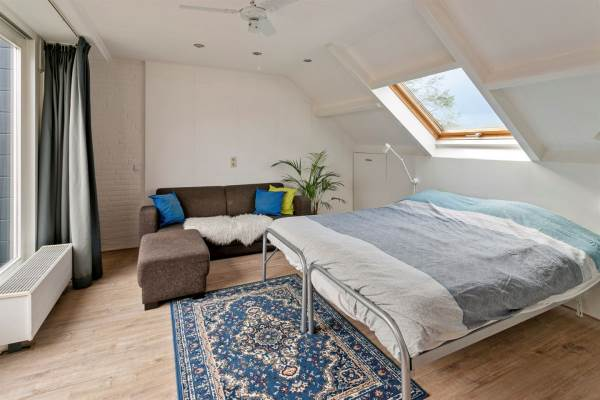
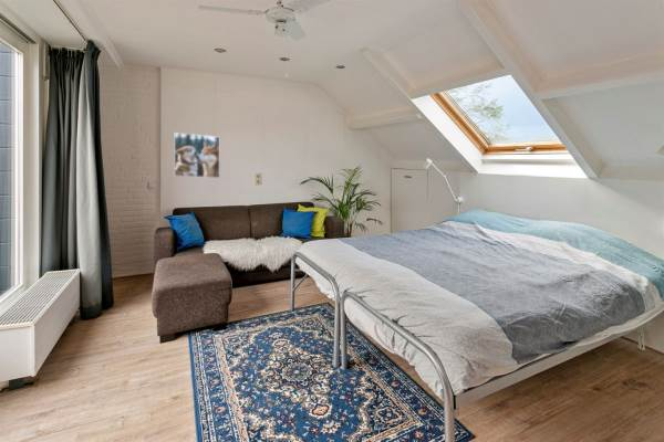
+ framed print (197, 156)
